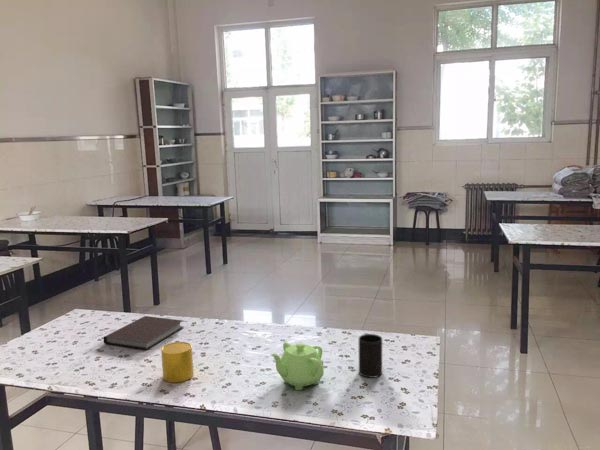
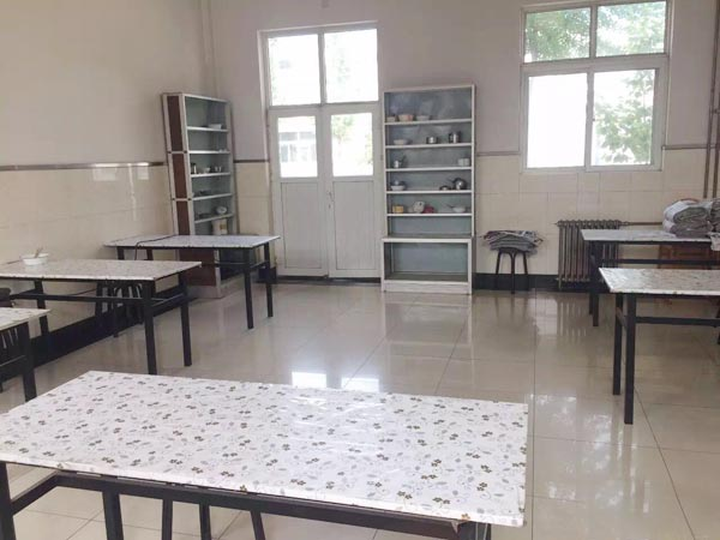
- cup (177, 361)
- notebook (145, 331)
- cup (370, 355)
- teapot (297, 364)
